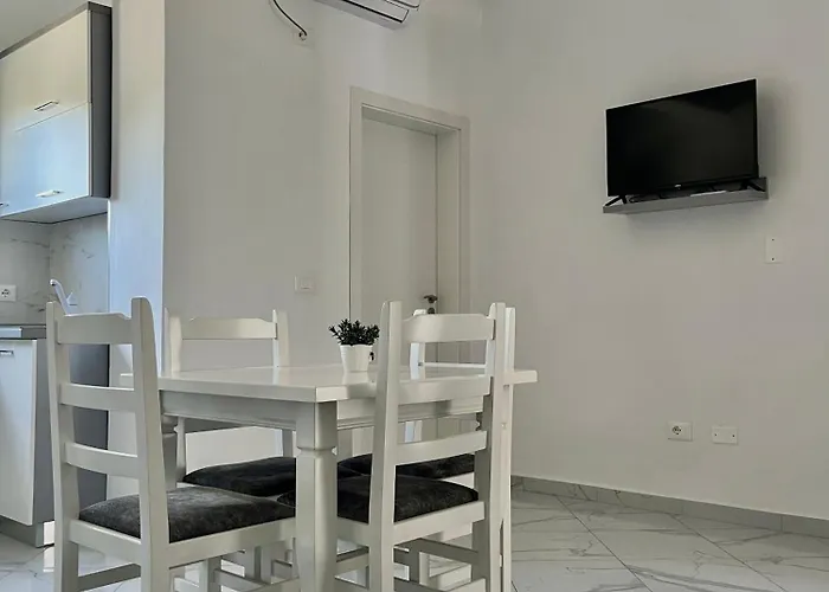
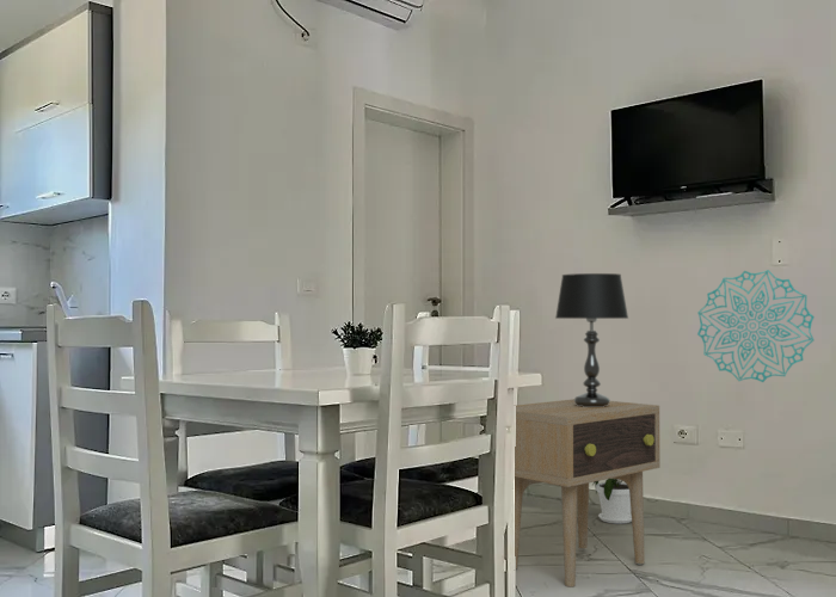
+ house plant (613, 479)
+ side table (579, 486)
+ wall decoration (755, 325)
+ table lamp (591, 339)
